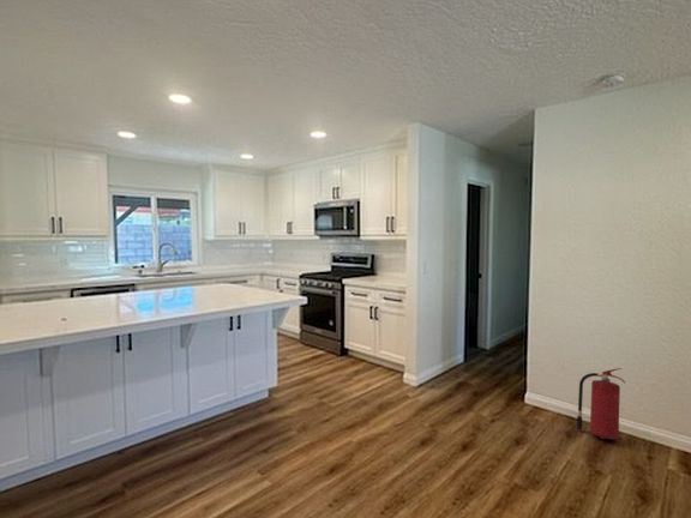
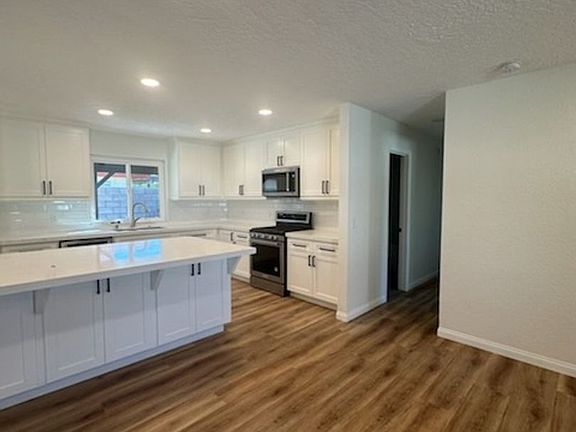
- fire extinguisher (600, 400)
